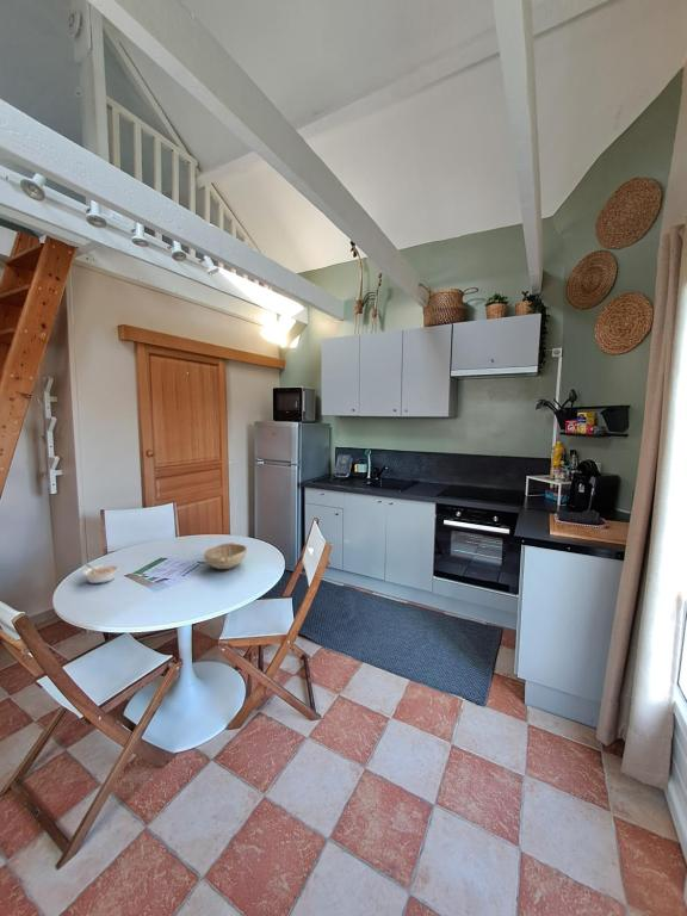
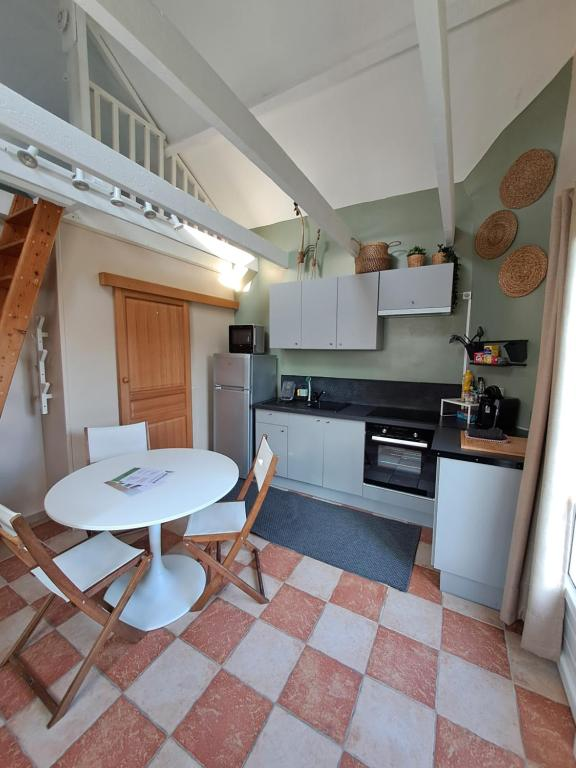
- legume (100, 574)
- decorative bowl (225, 557)
